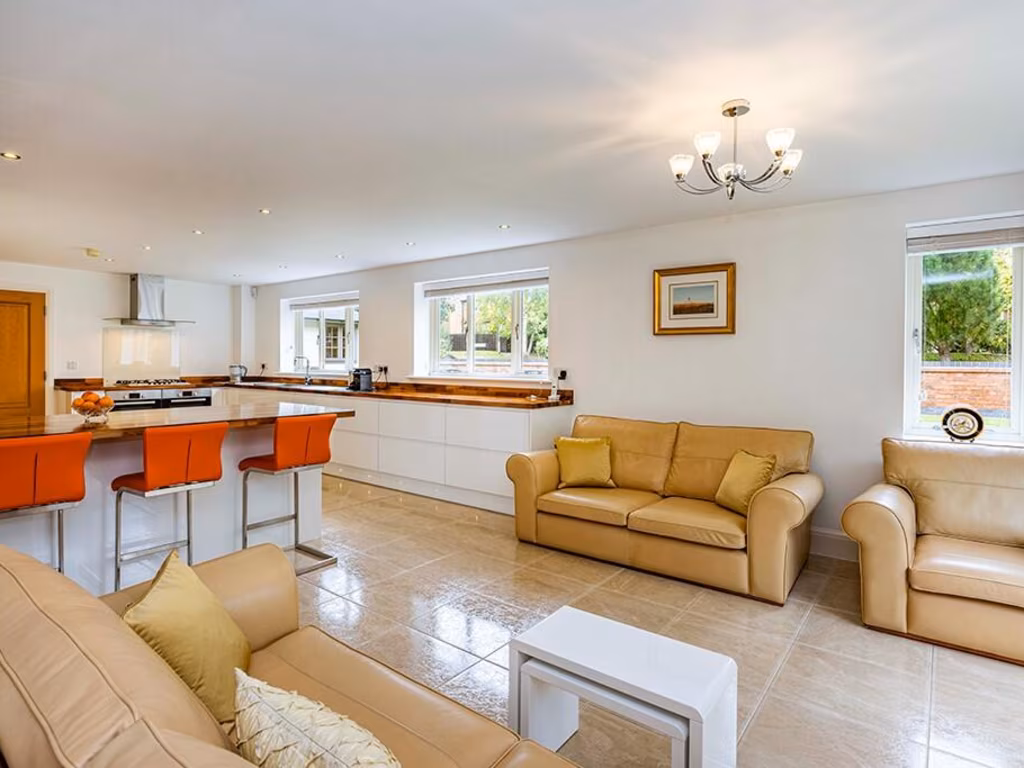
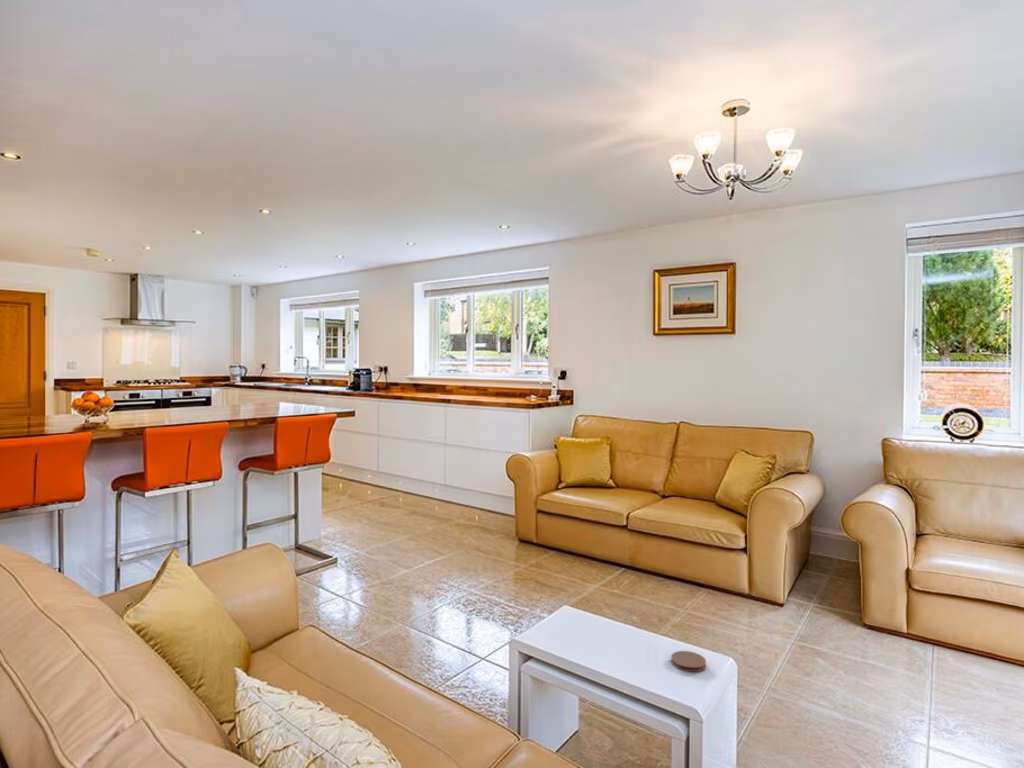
+ coaster (688, 661)
